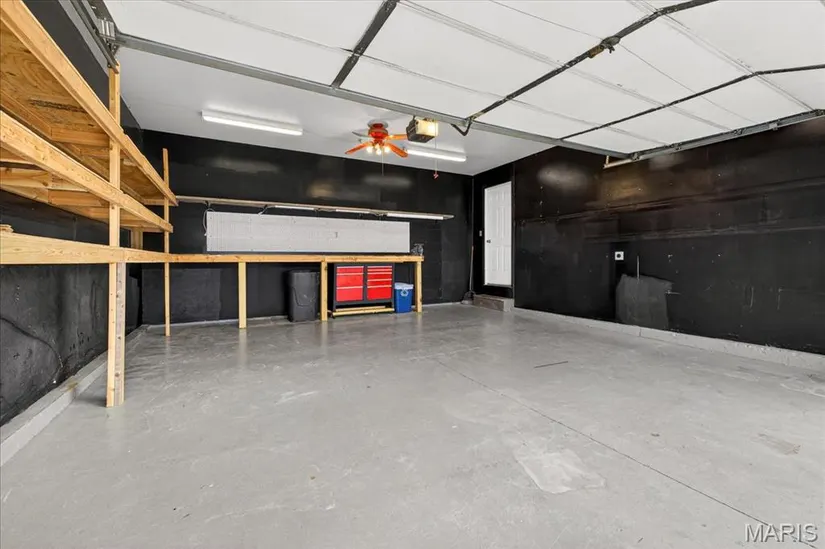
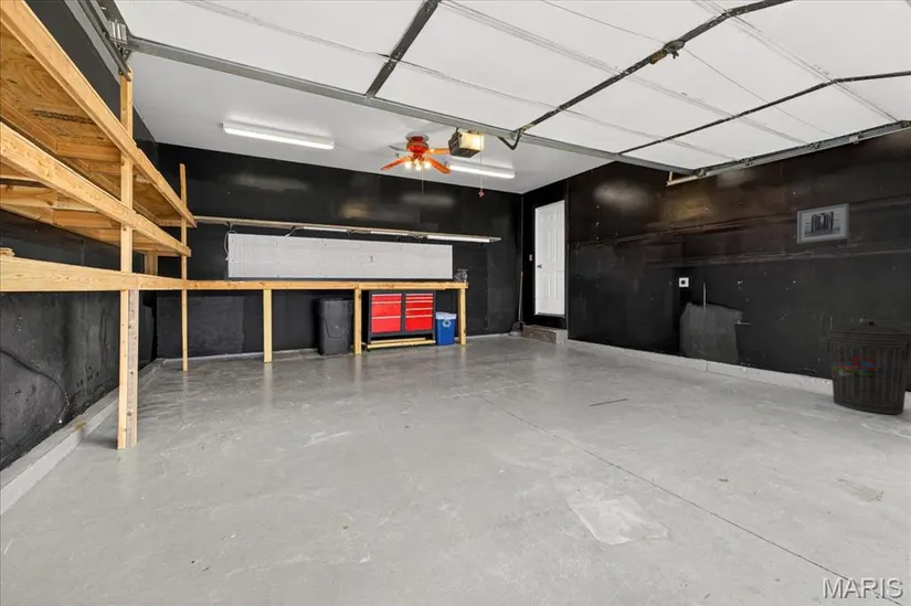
+ trash can (867, 363)
+ wall art (822, 224)
